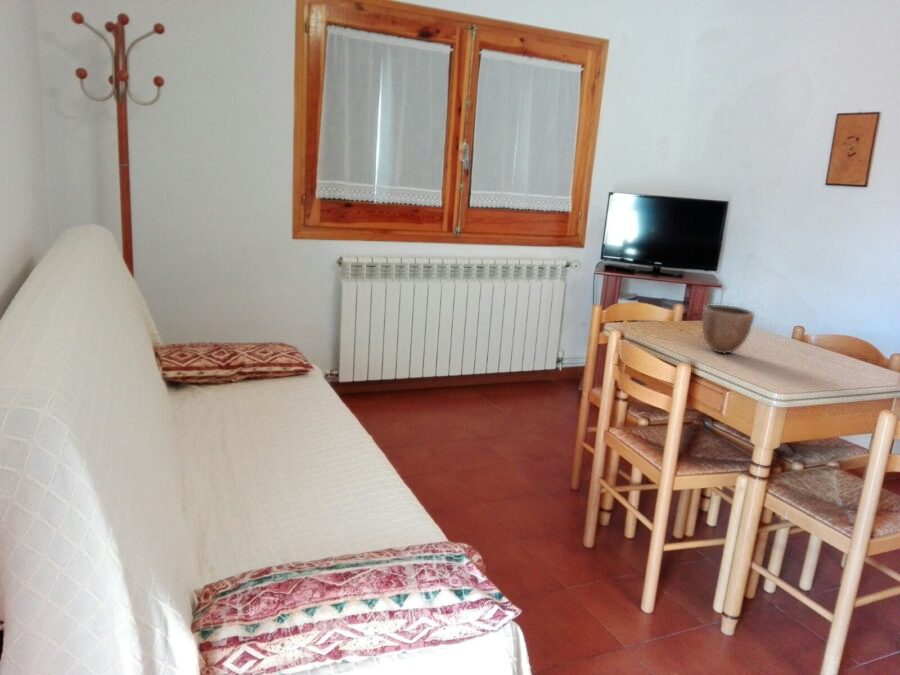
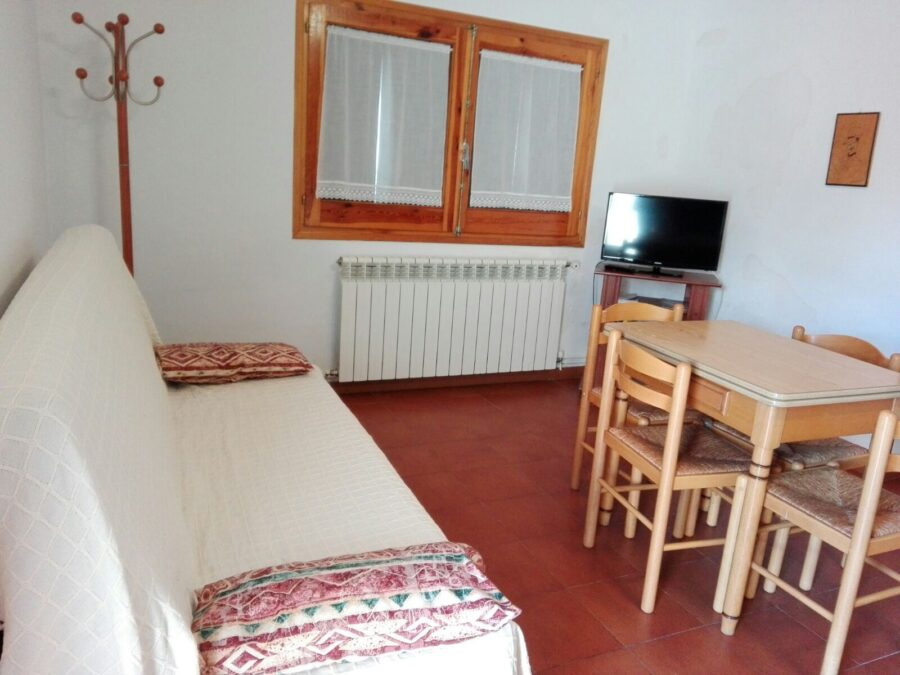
- decorative bowl (725, 330)
